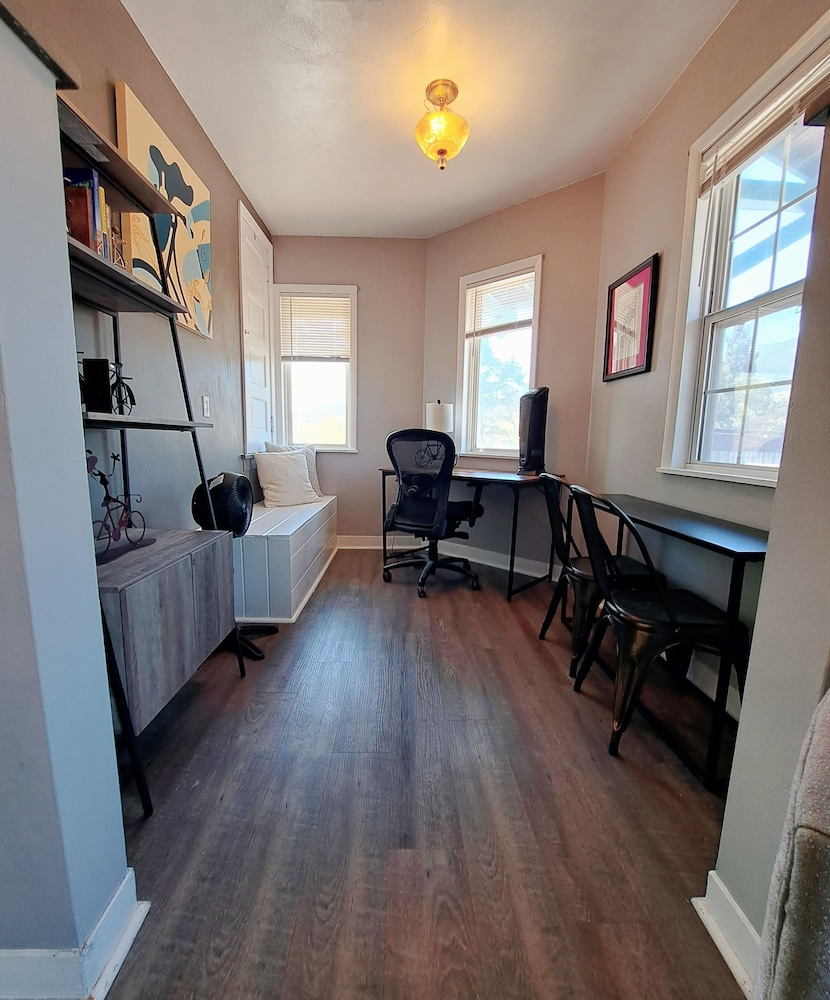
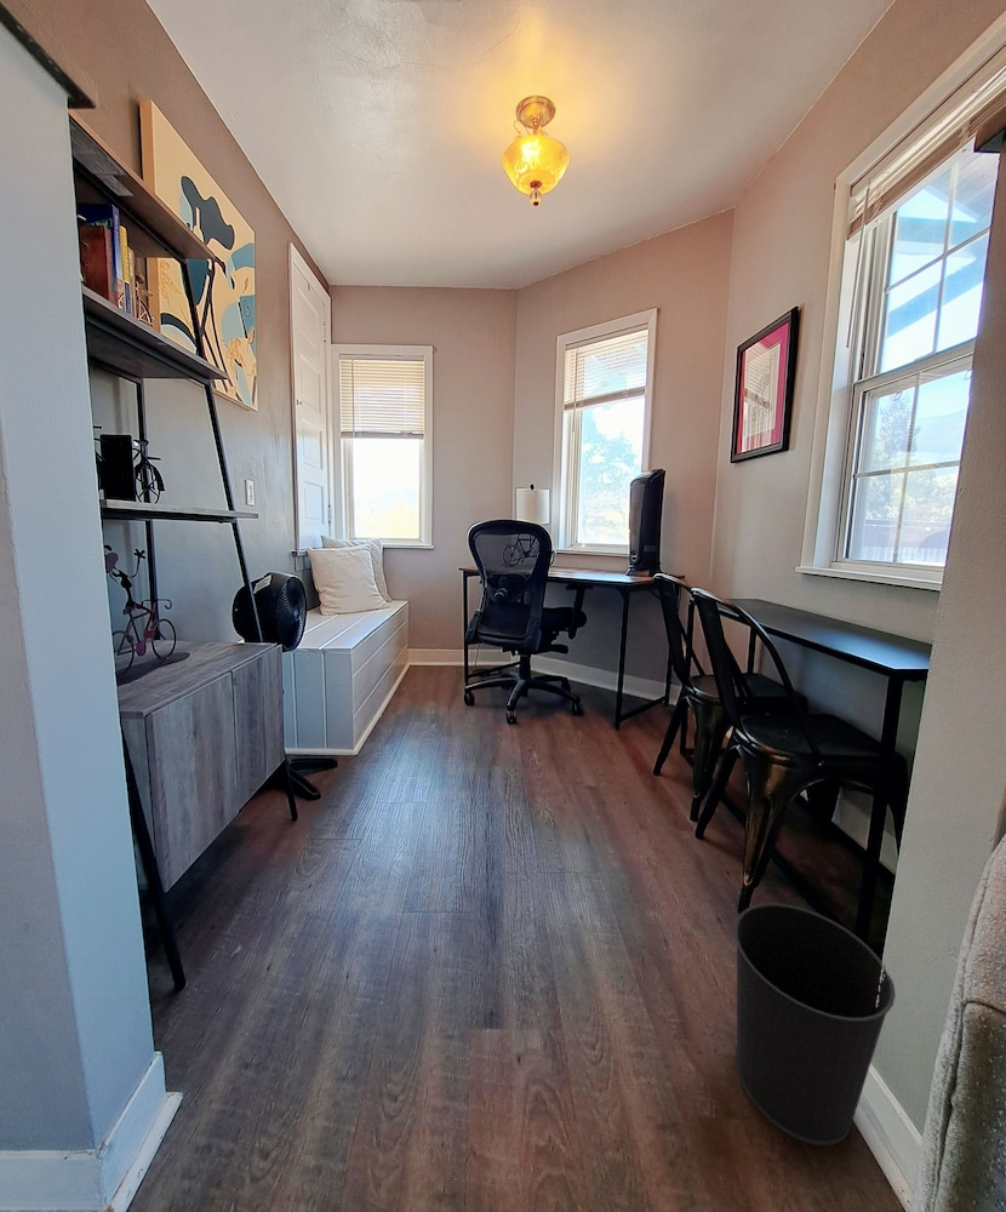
+ wastebasket (800, 1021)
